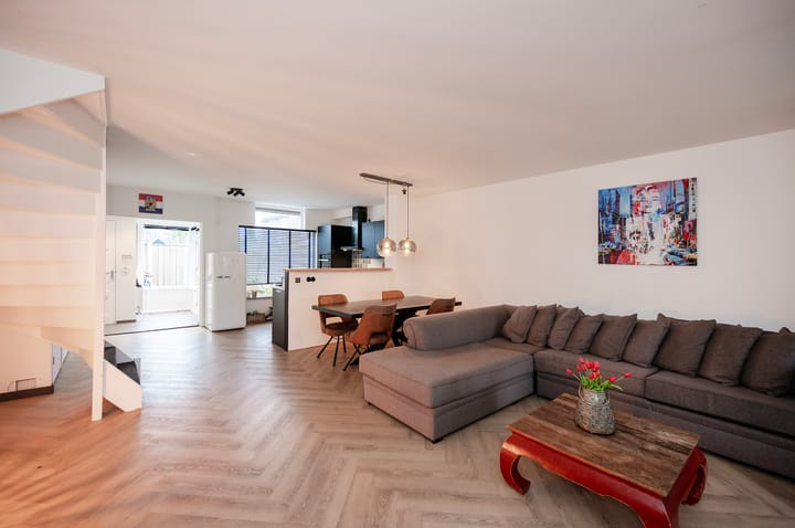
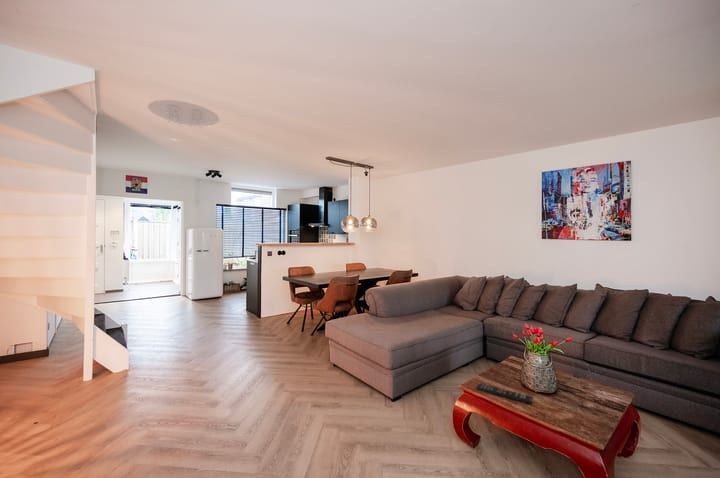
+ remote control (504, 392)
+ ceiling light (185, 117)
